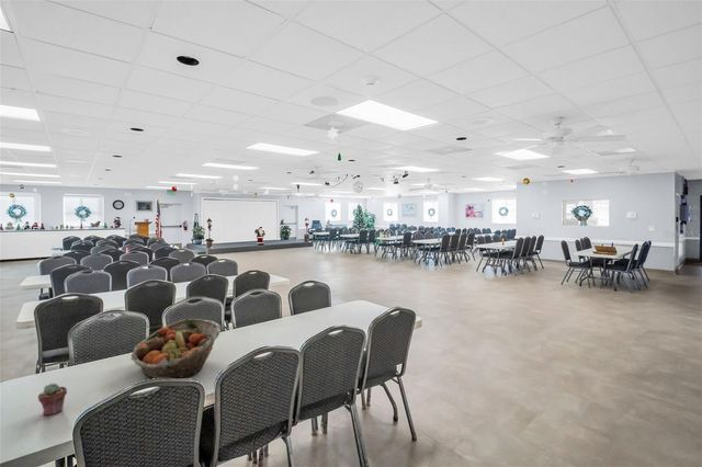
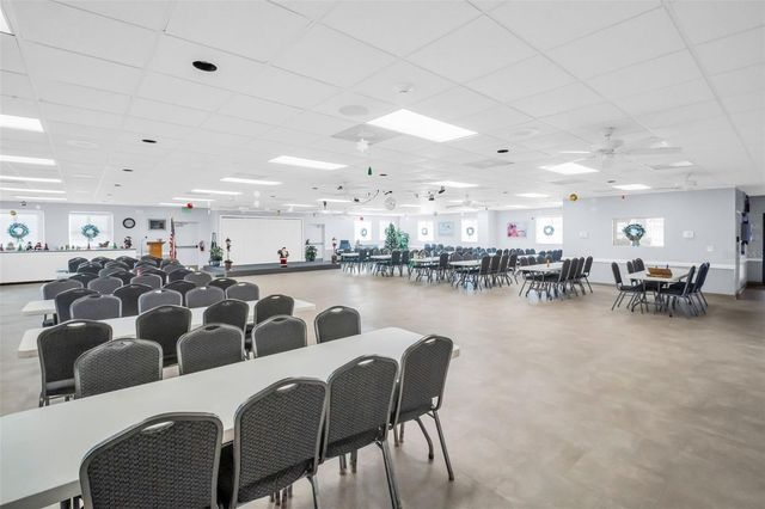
- fruit basket (178, 346)
- potted succulent (53, 397)
